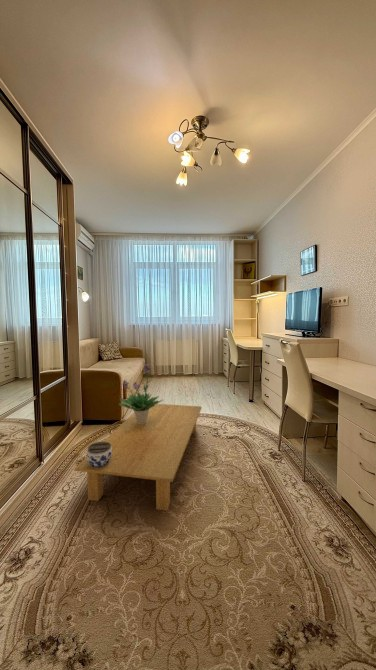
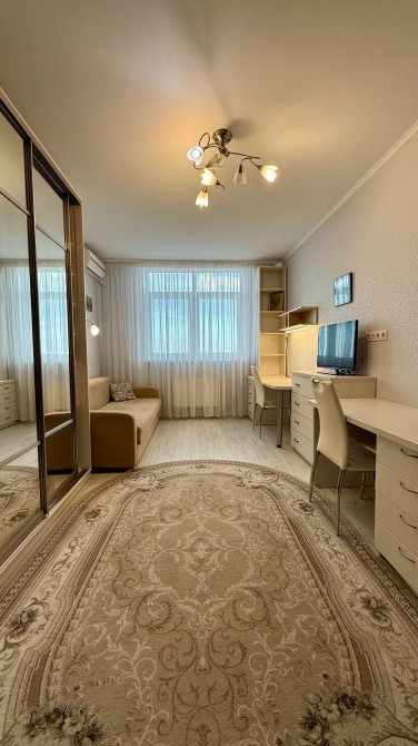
- jar (99, 454)
- coffee table (154, 443)
- potted plant (140, 394)
